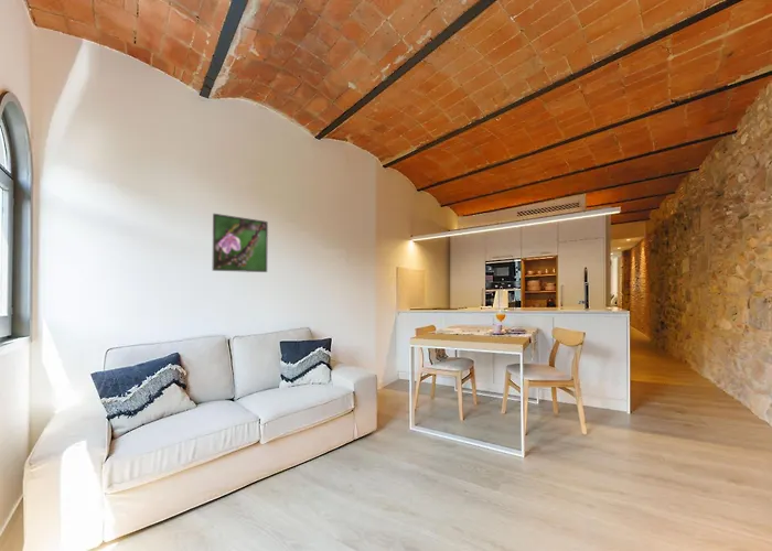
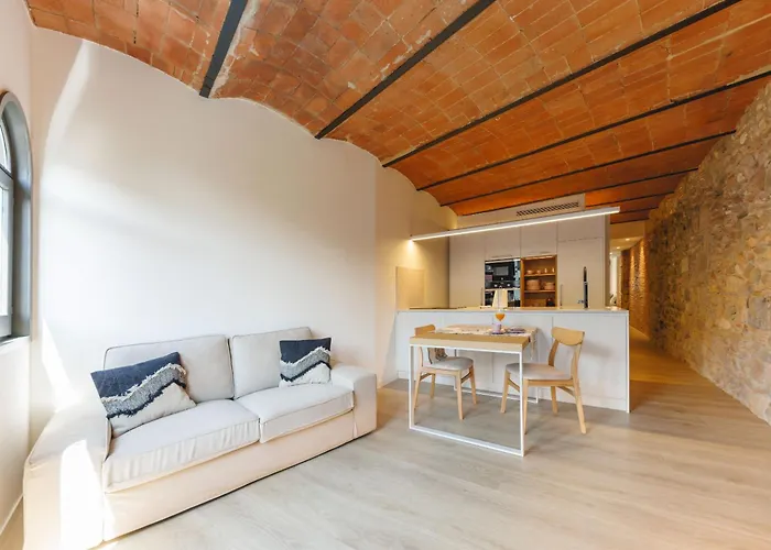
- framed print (242, 244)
